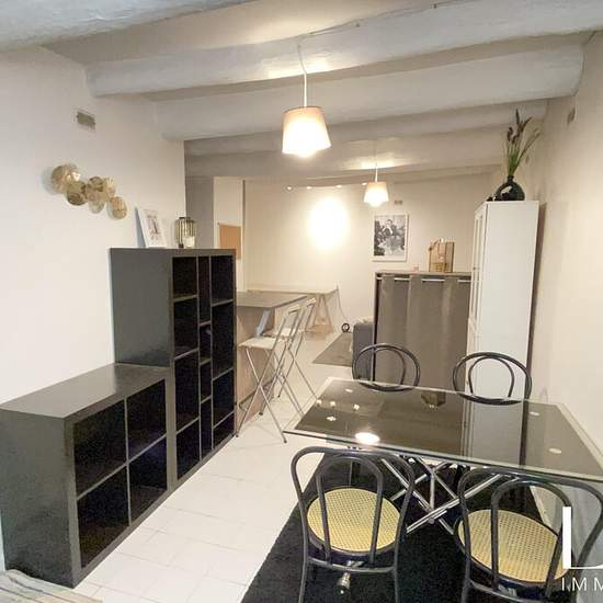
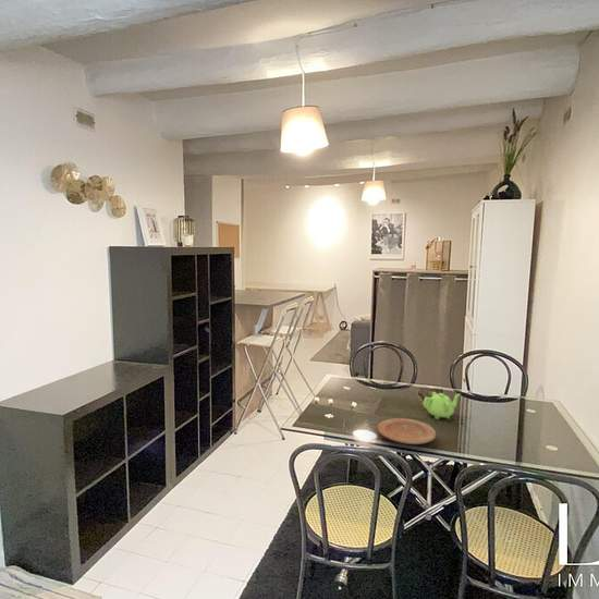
+ teapot (441, 404)
+ plate (405, 433)
